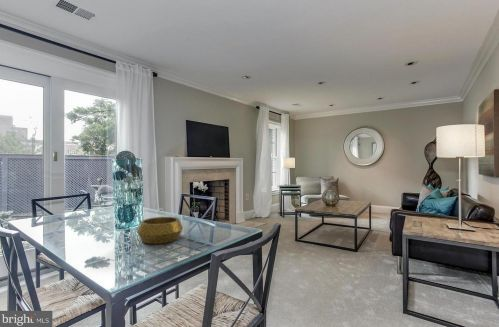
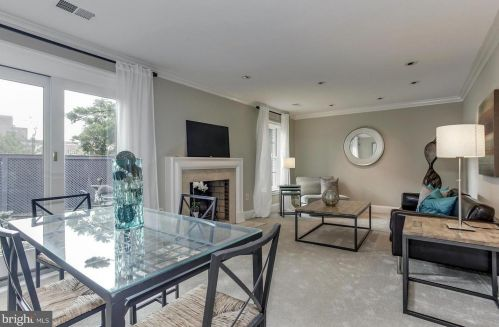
- decorative bowl (160, 229)
